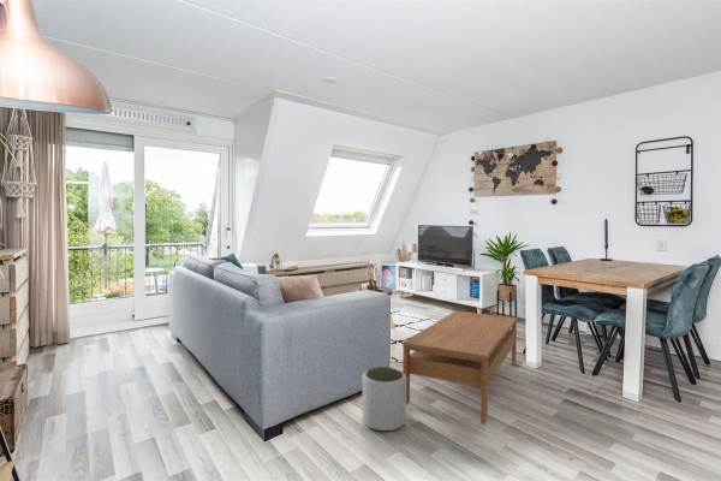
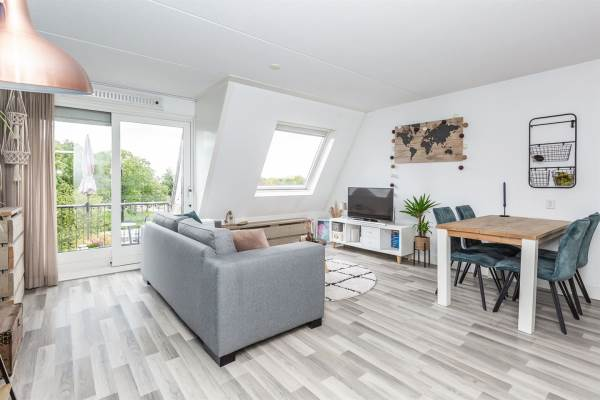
- coffee table (466, 355)
- plant pot (383, 397)
